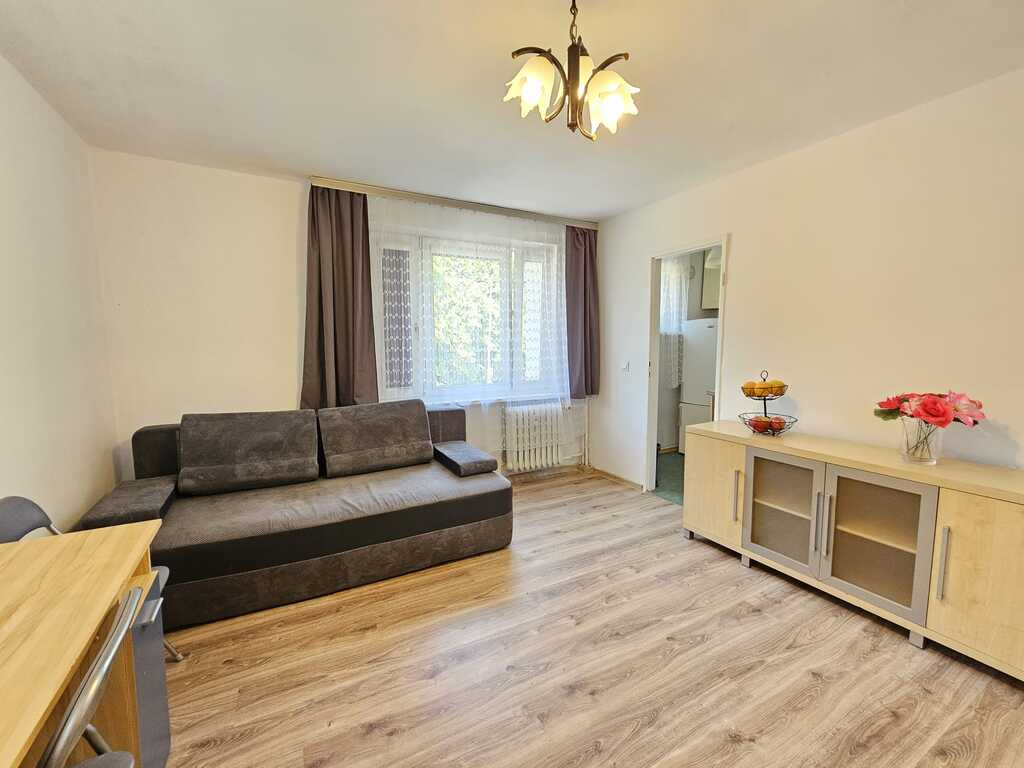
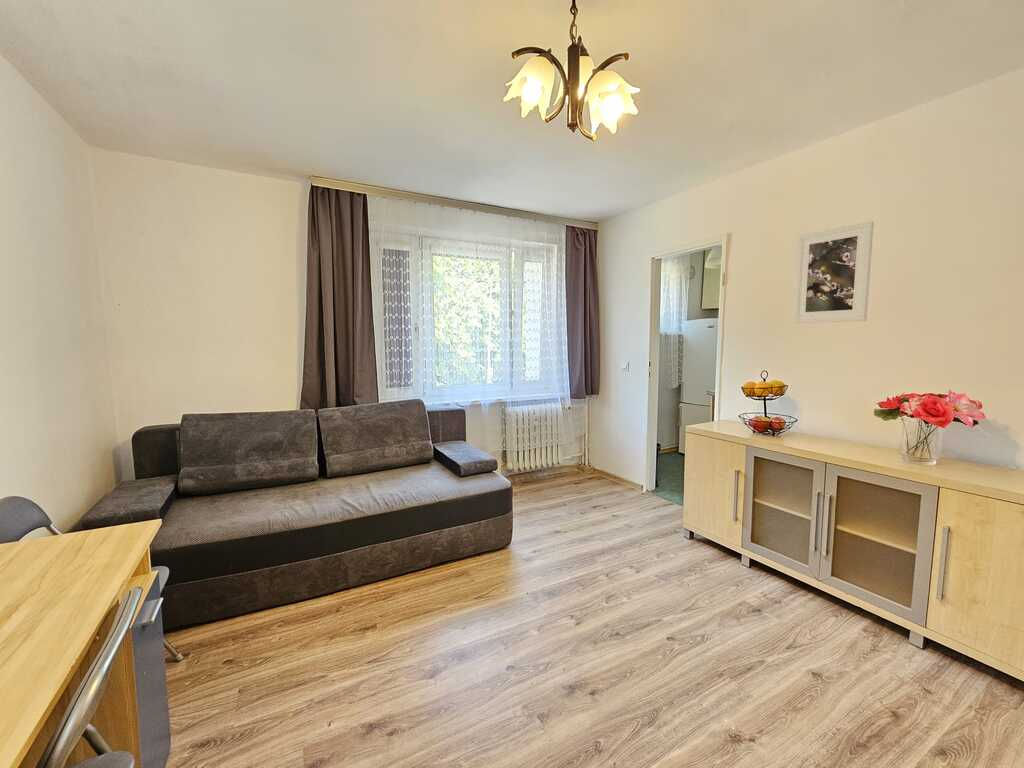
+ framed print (830, 276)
